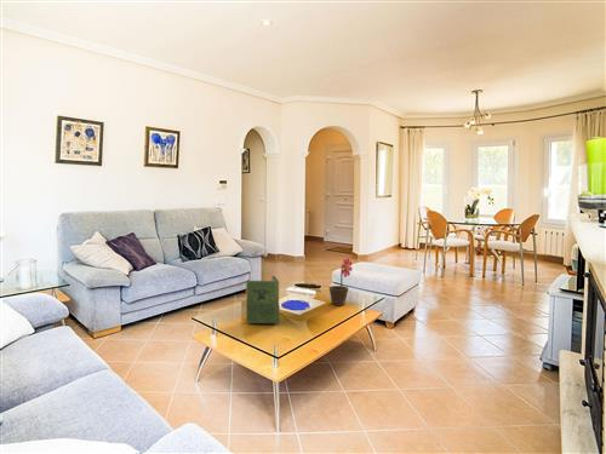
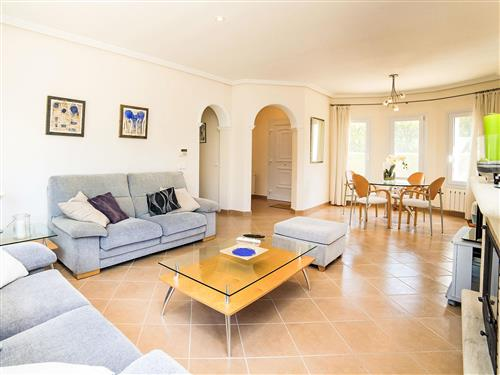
- book (268, 299)
- potted flower (341, 280)
